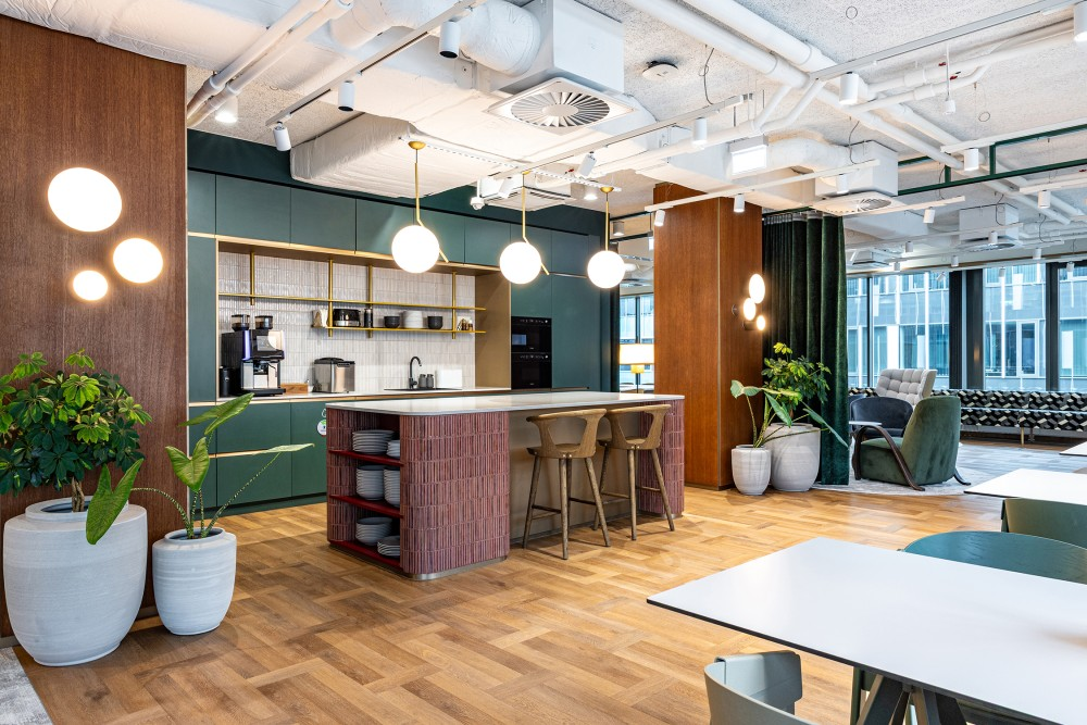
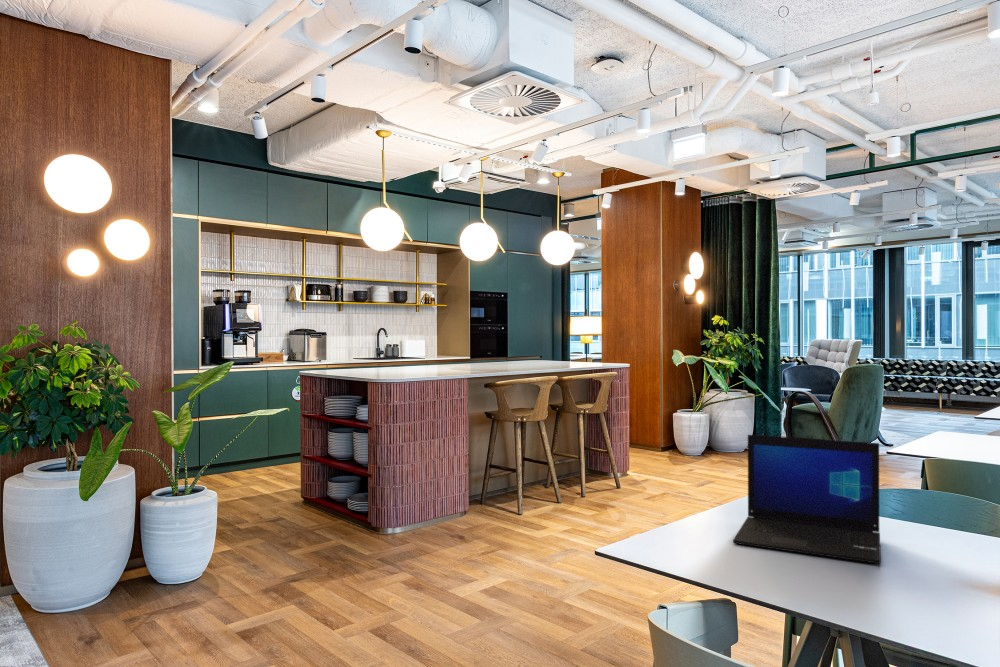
+ laptop (807, 493)
